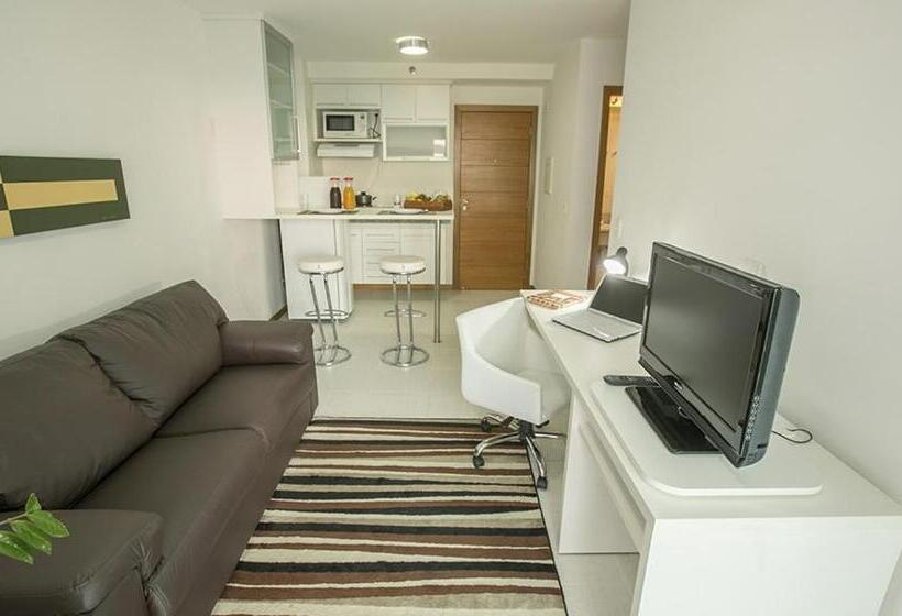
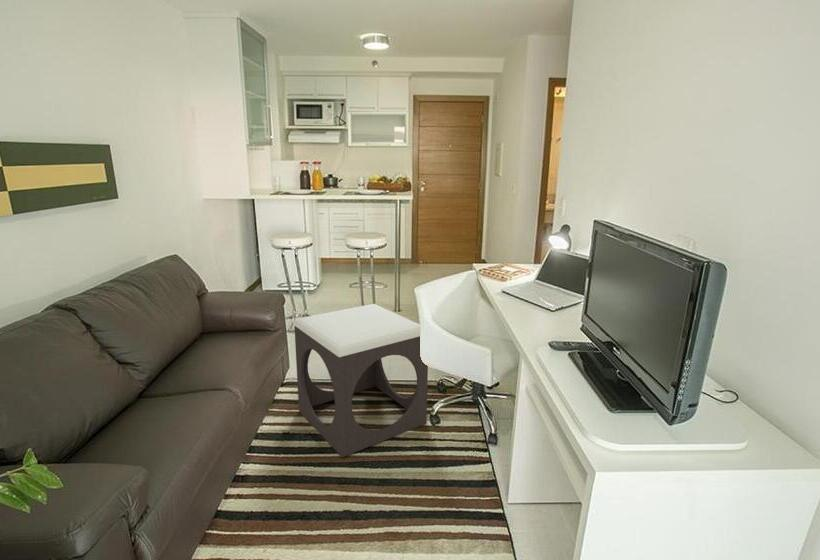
+ footstool (360, 369)
